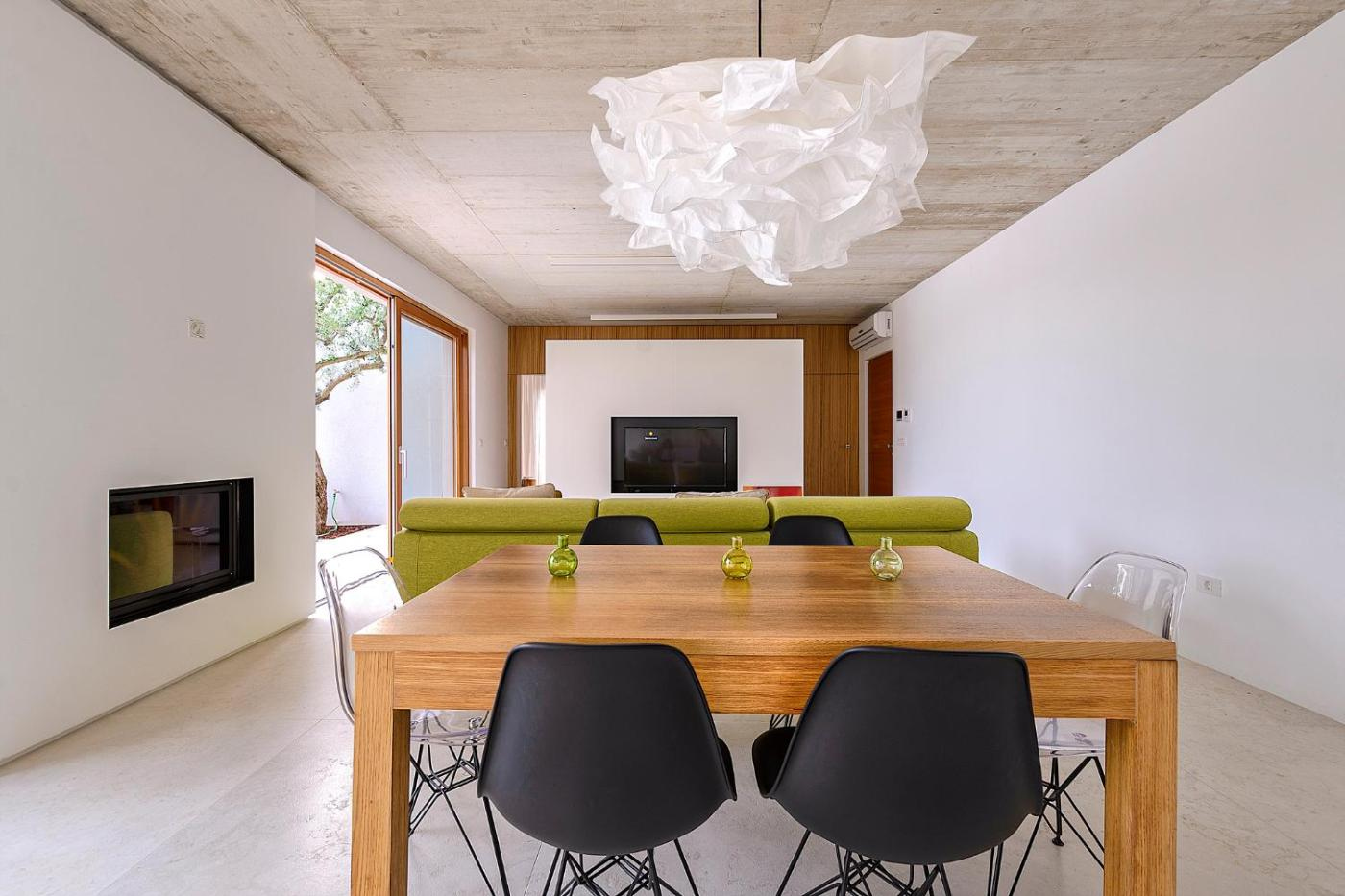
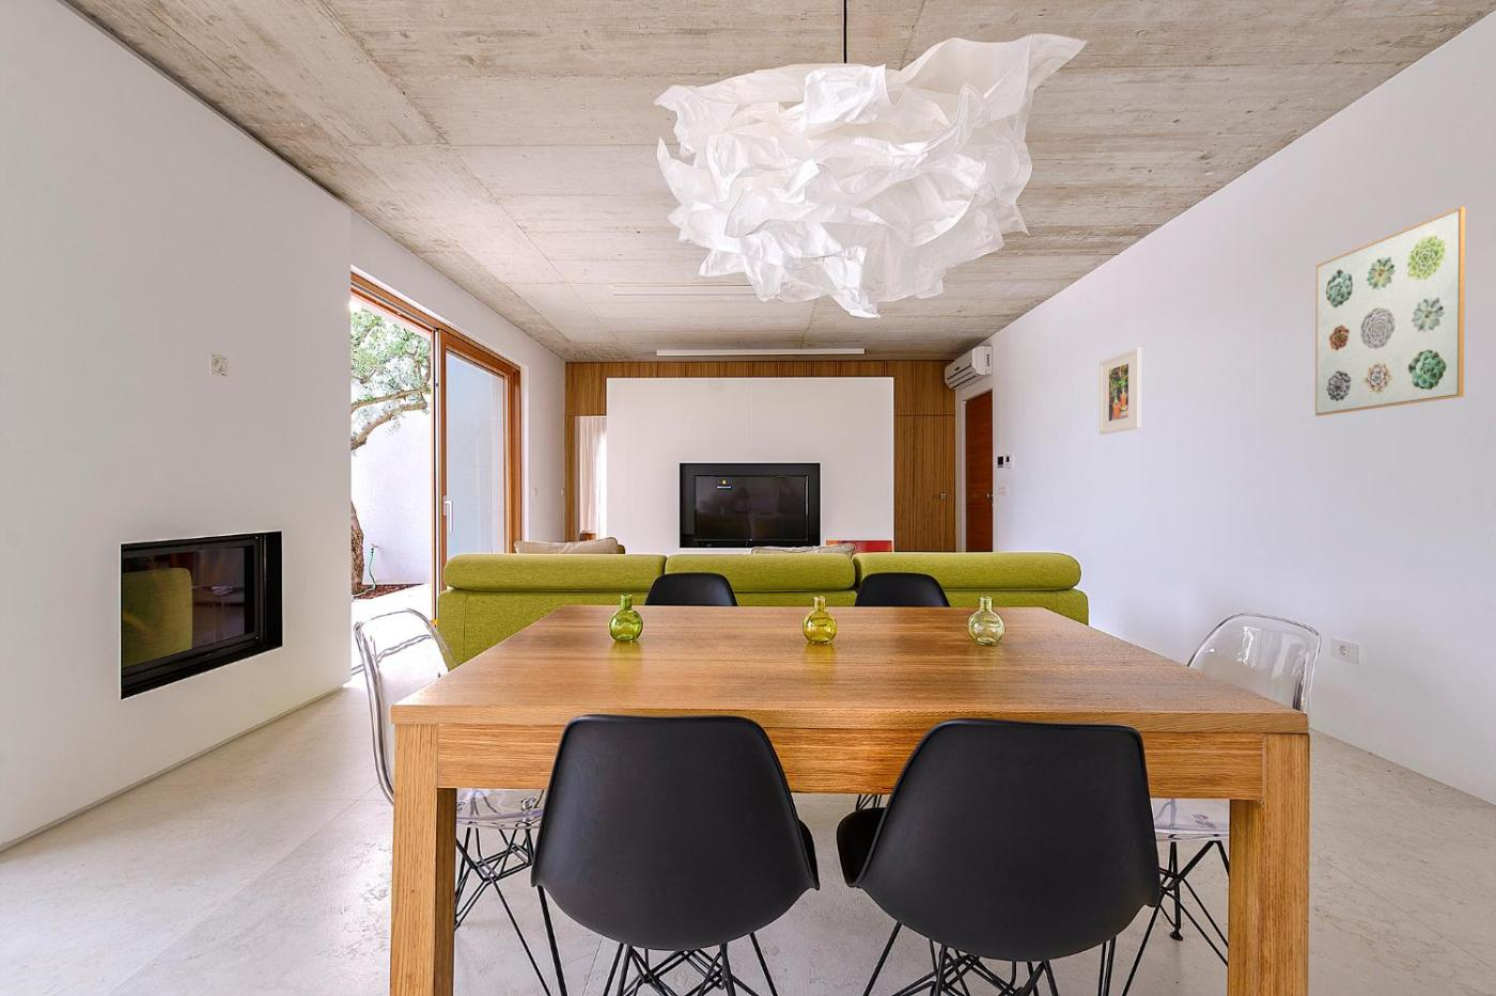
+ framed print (1119, 392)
+ wall art (1380, 323)
